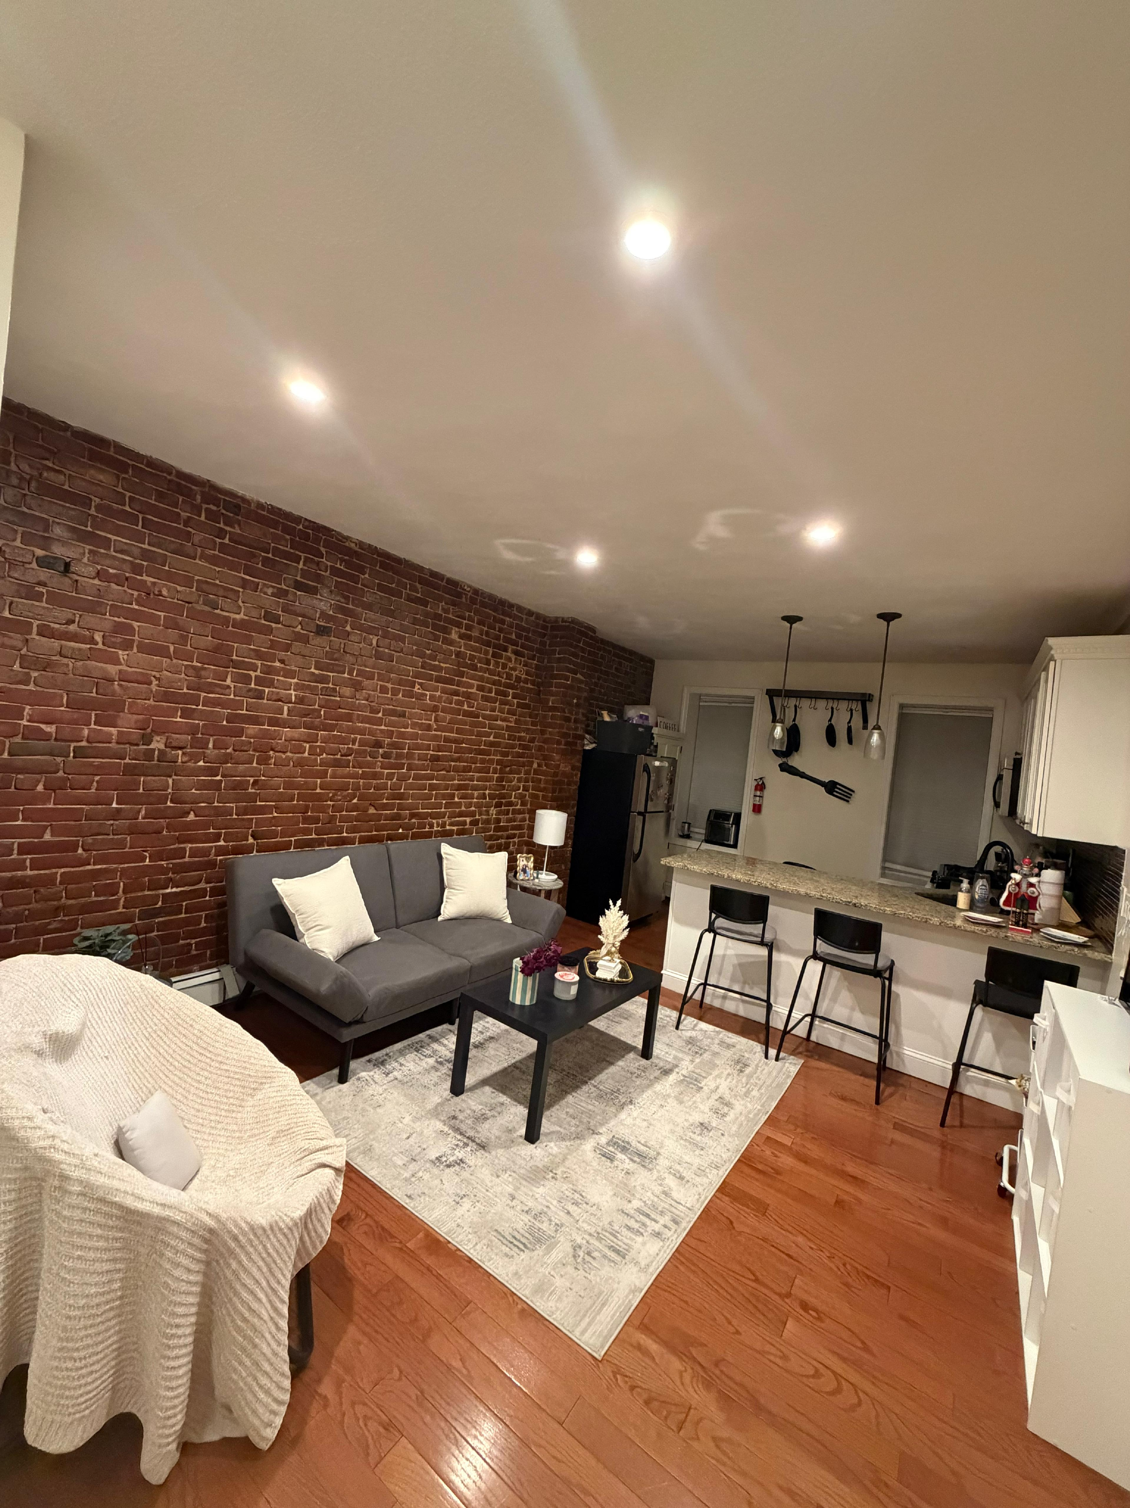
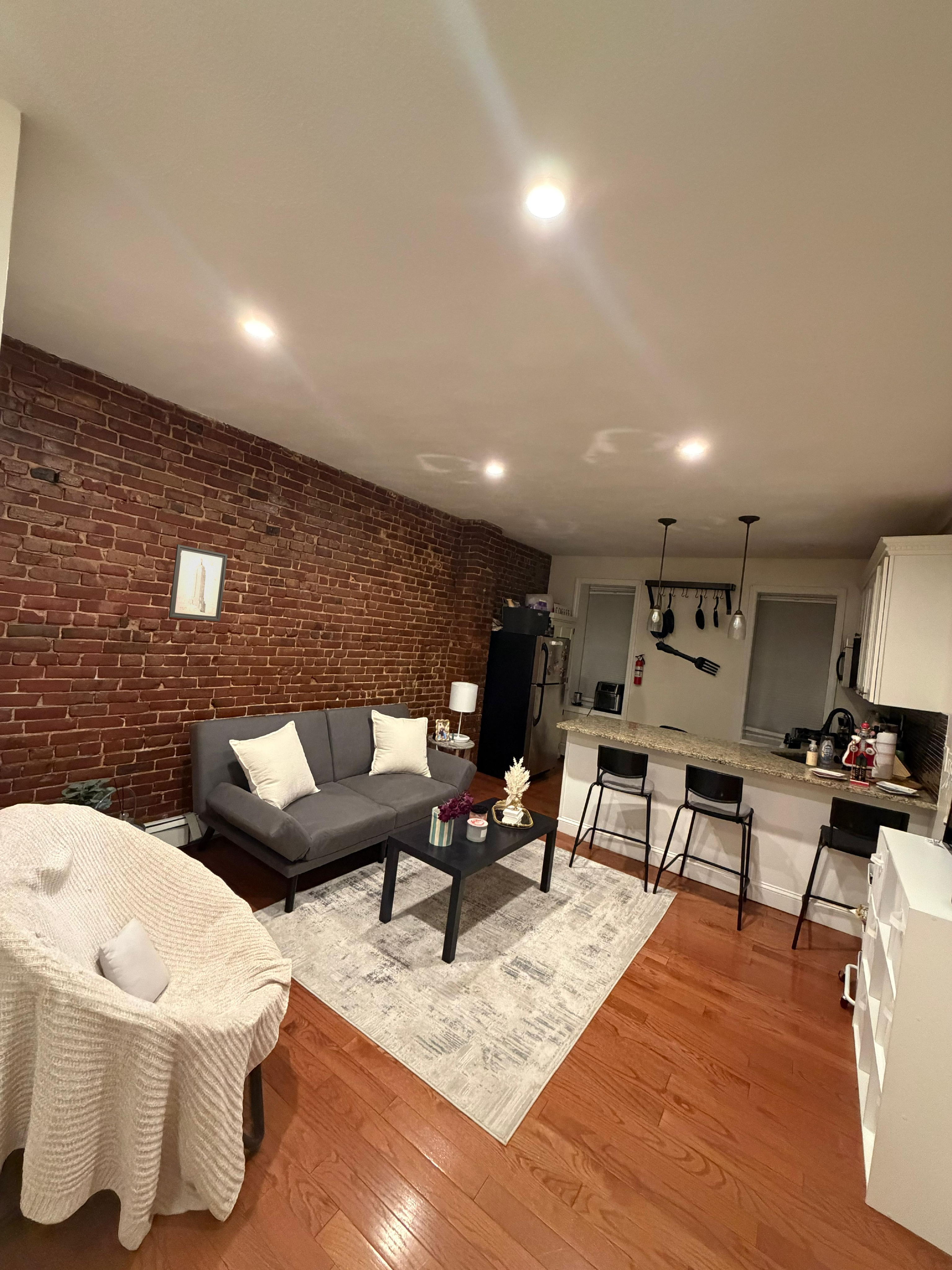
+ wall art (199, 584)
